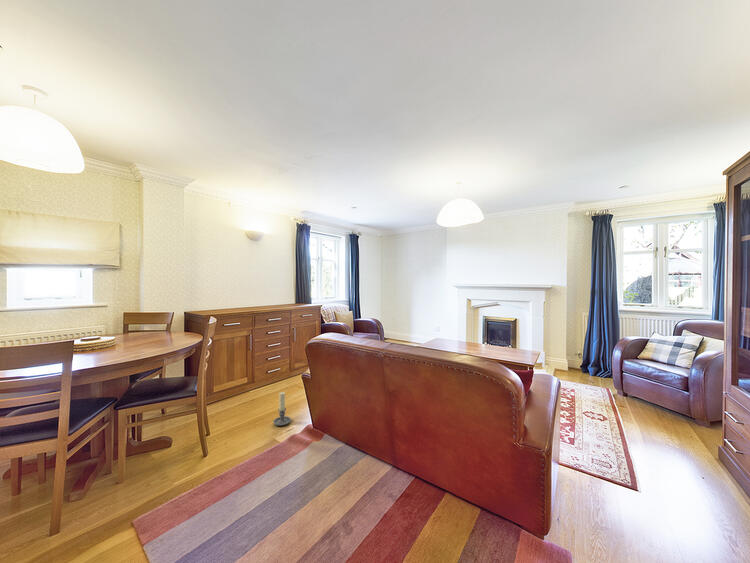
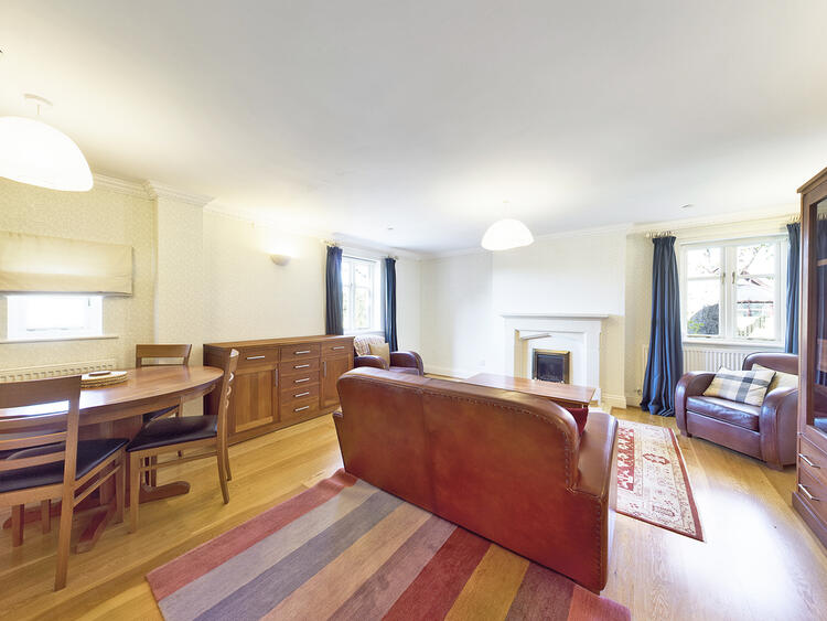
- candle holder (282, 406)
